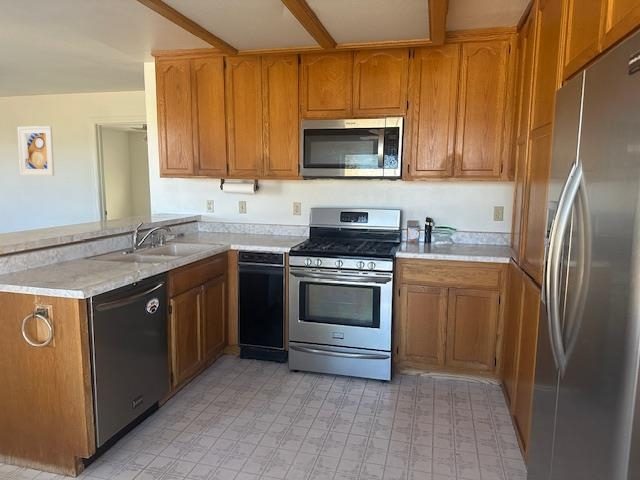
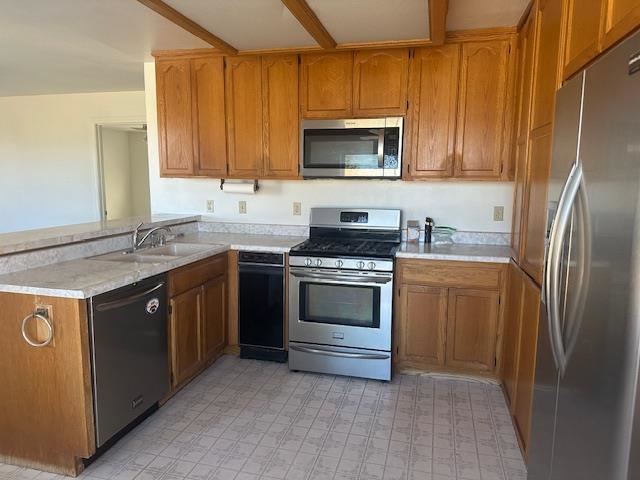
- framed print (35, 151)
